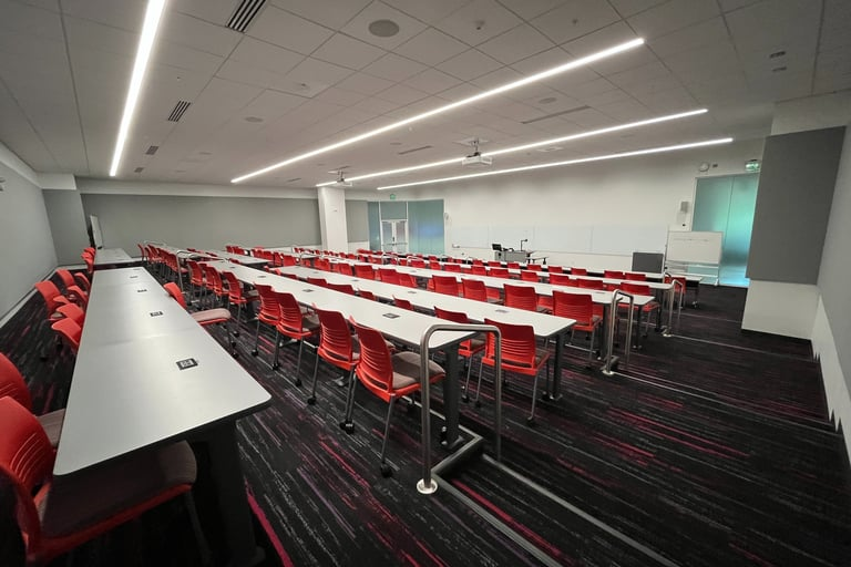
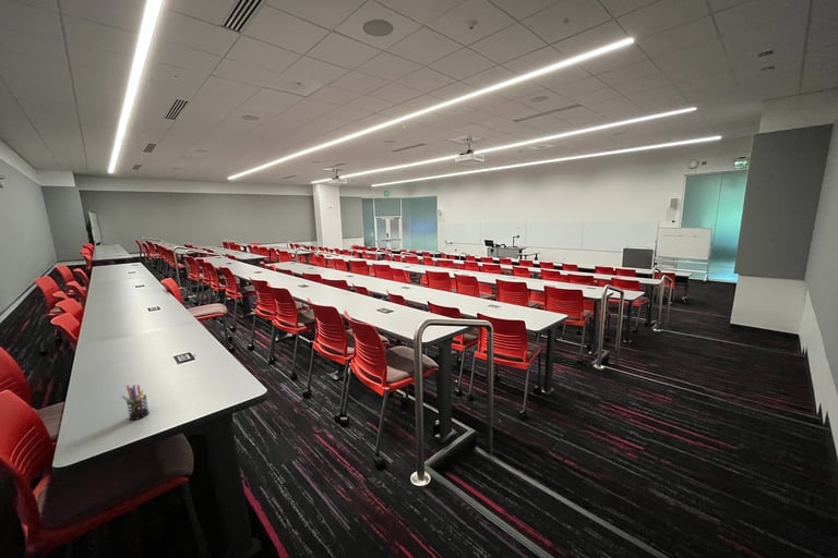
+ pen holder (133, 401)
